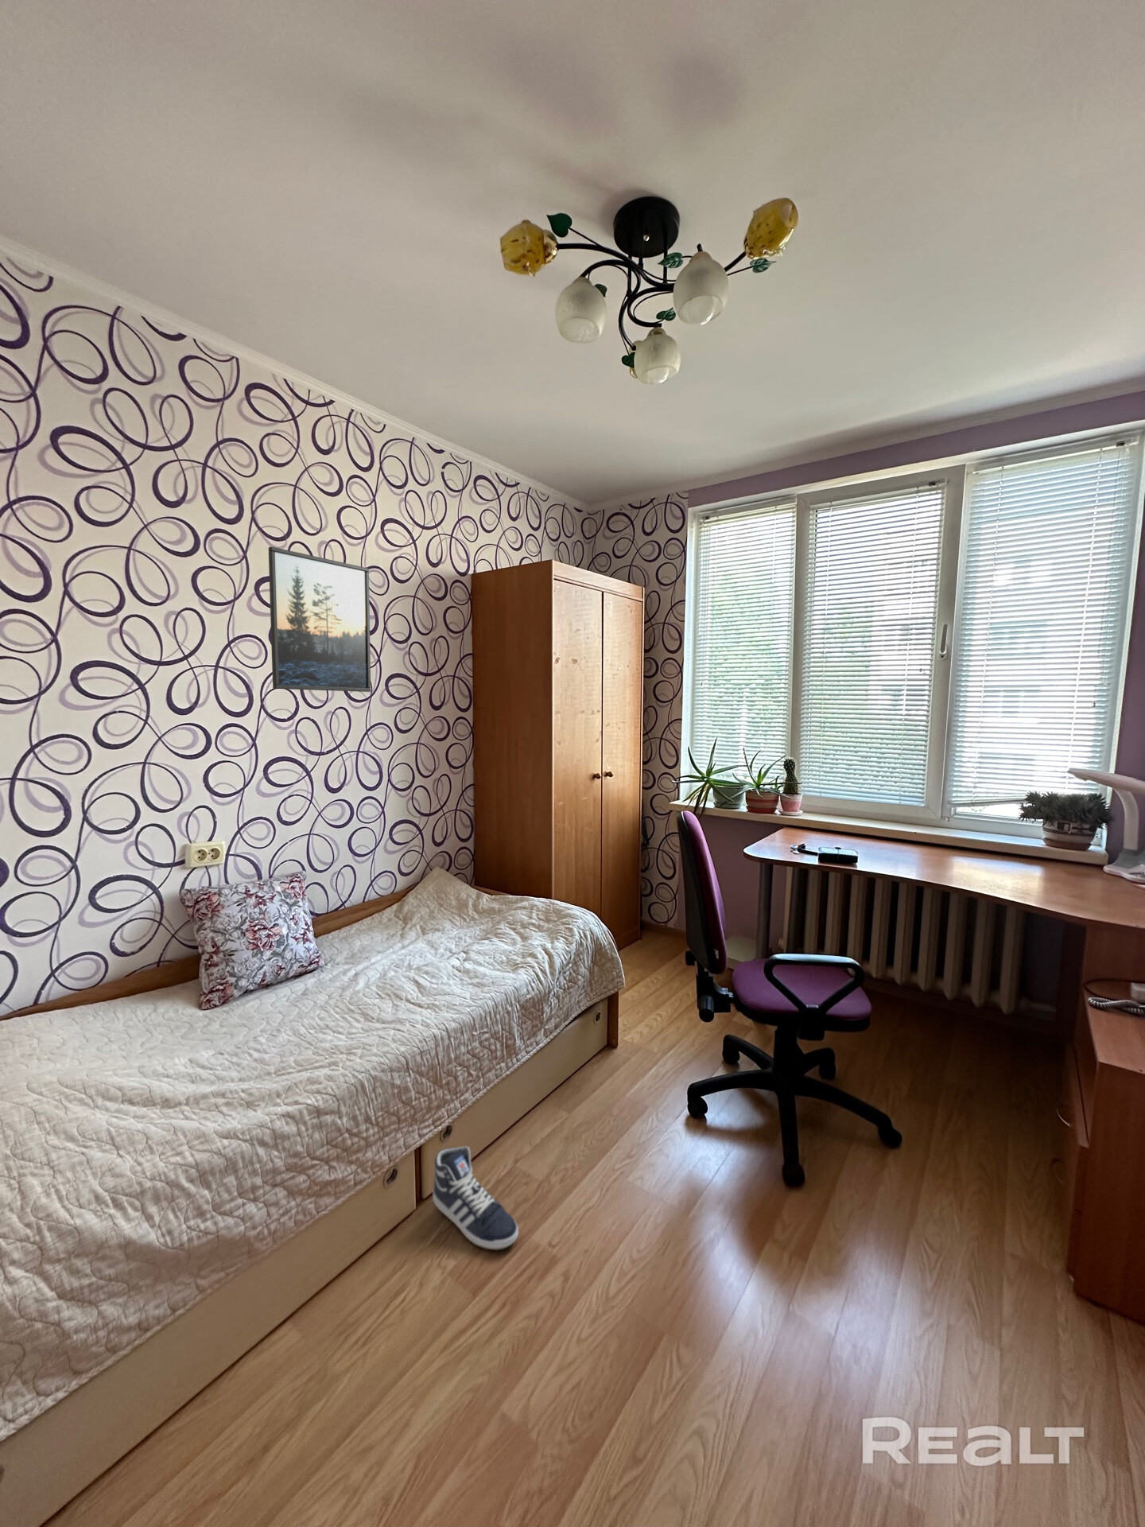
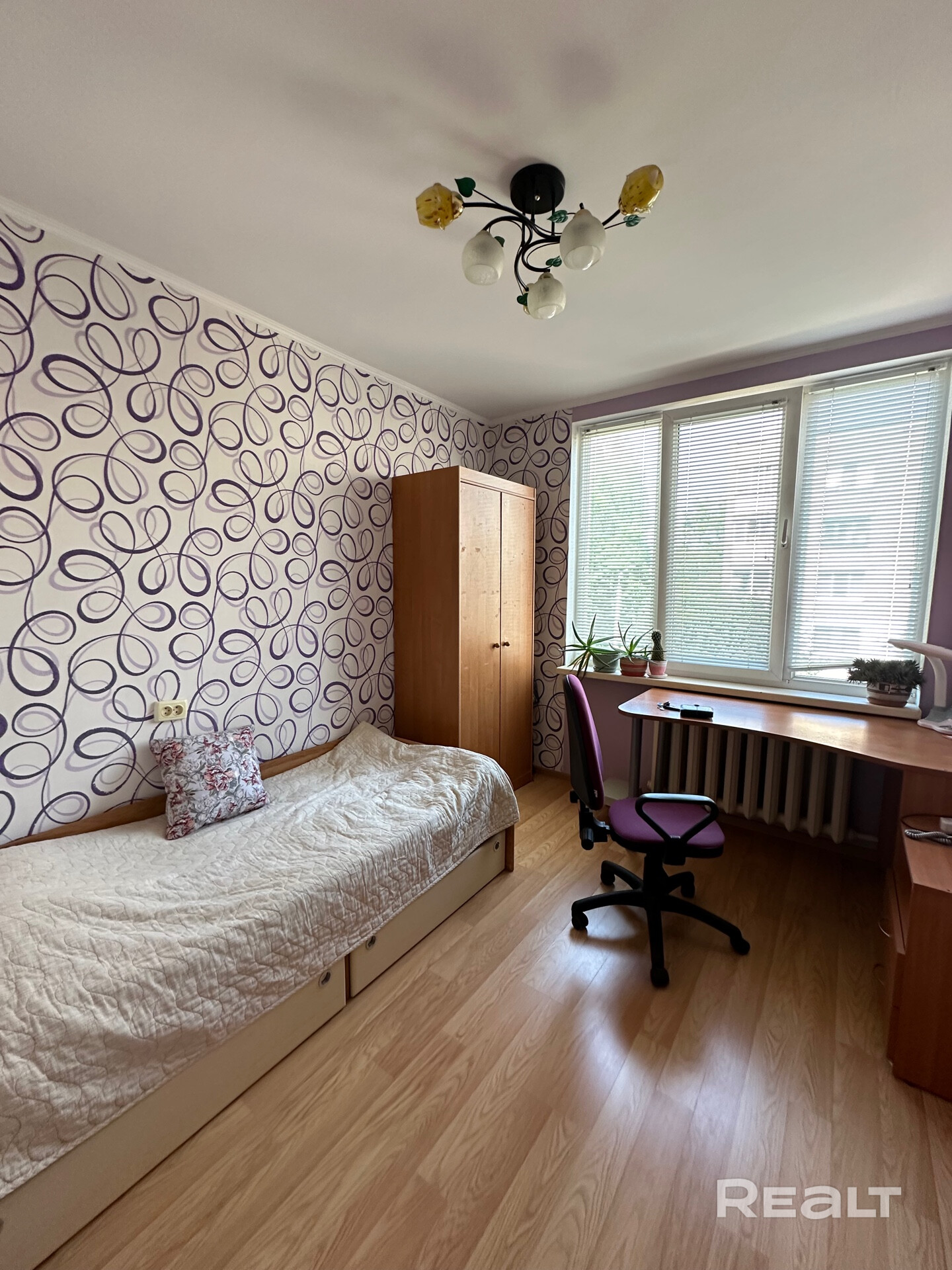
- sneaker (473, 1193)
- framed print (322, 624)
